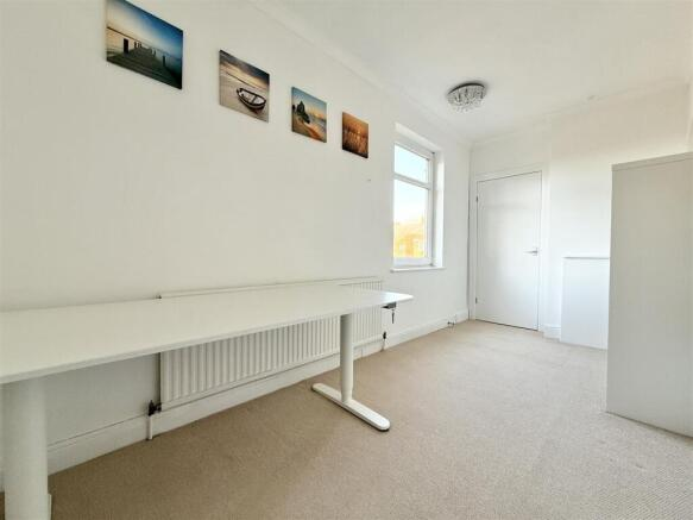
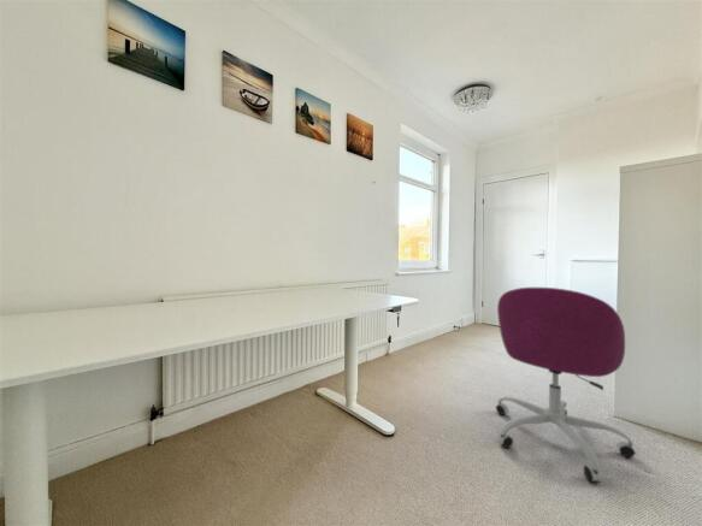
+ office chair (556, 361)
